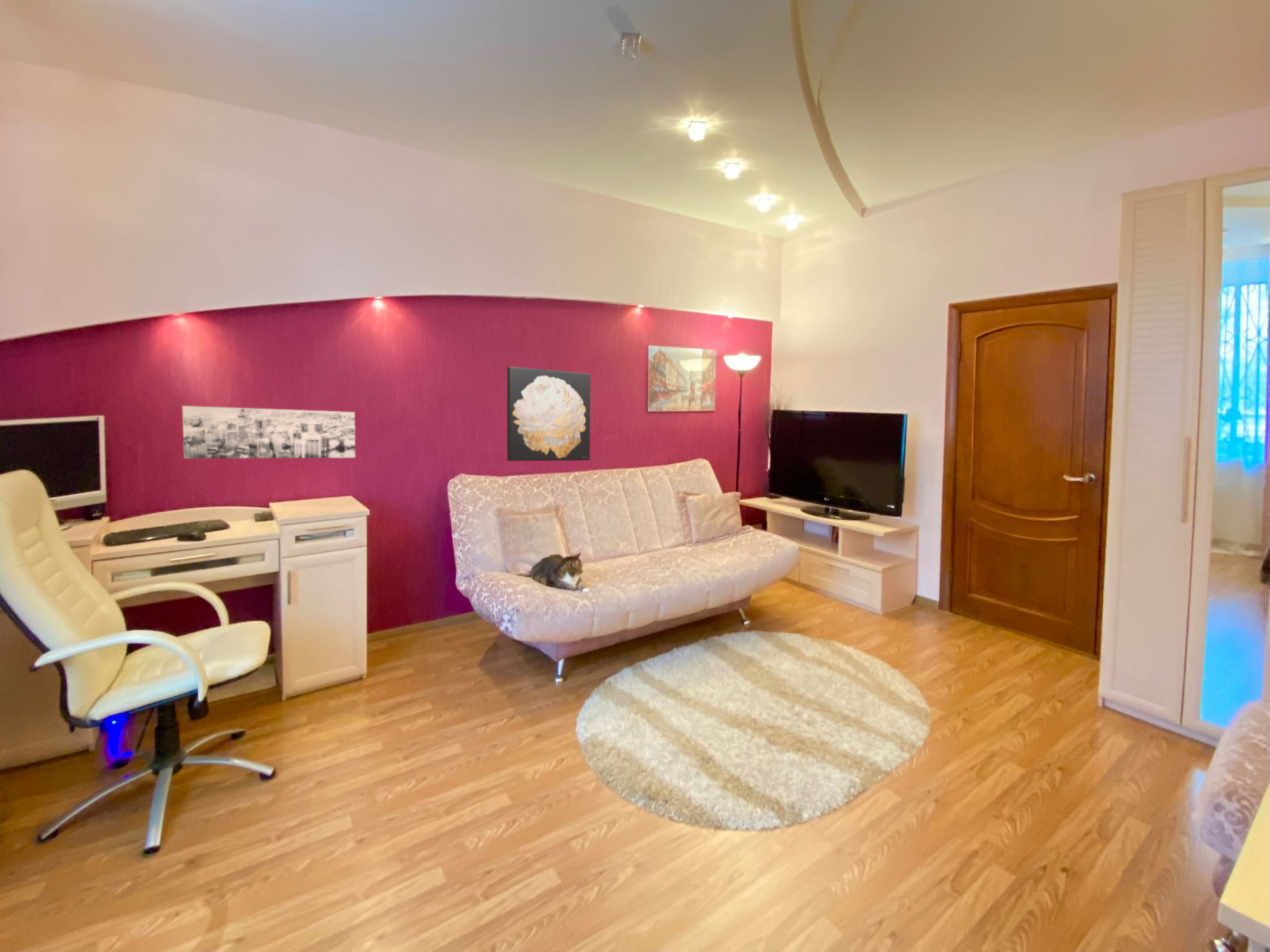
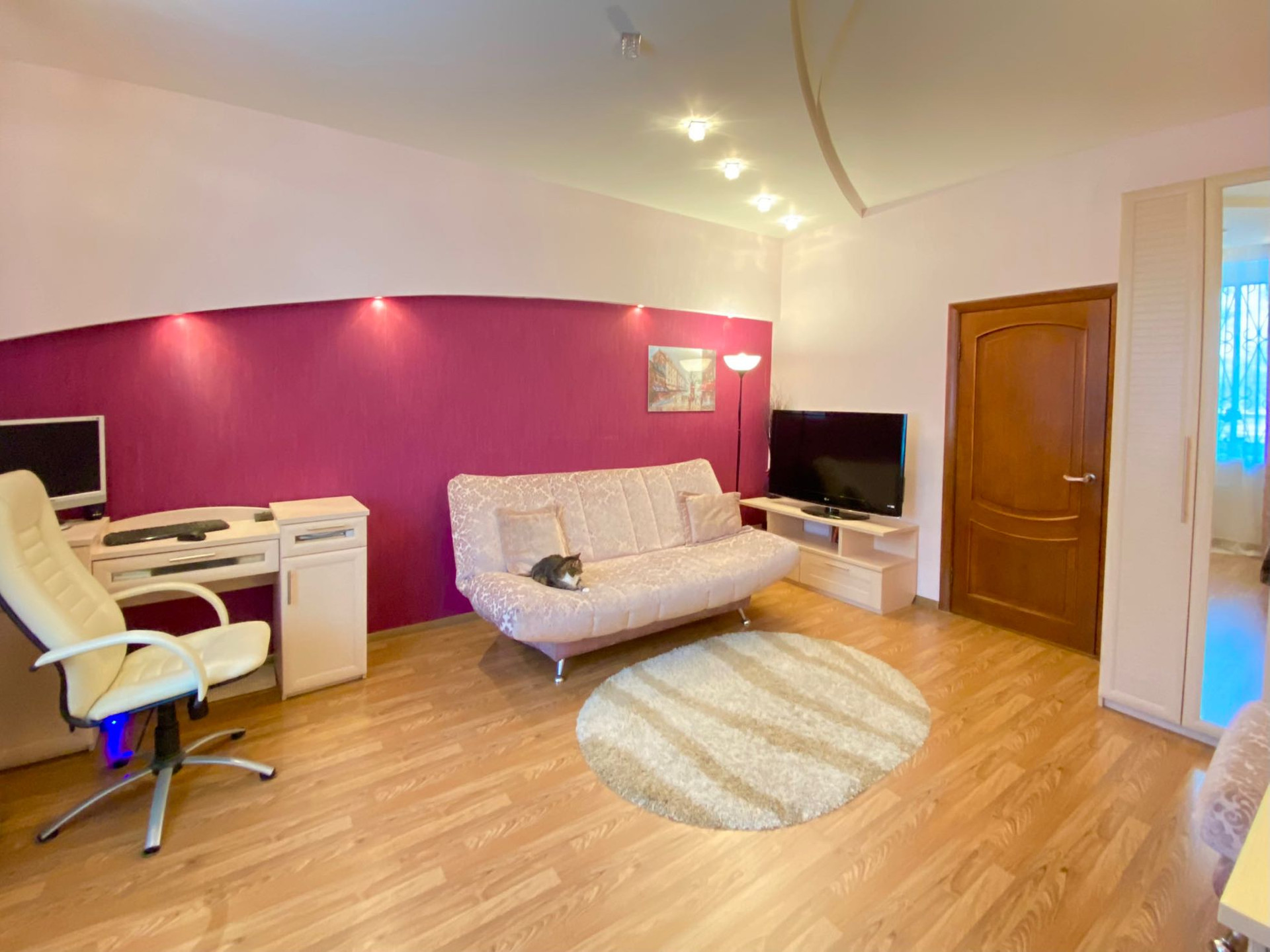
- wall art (550, 415)
- wall art (275, 434)
